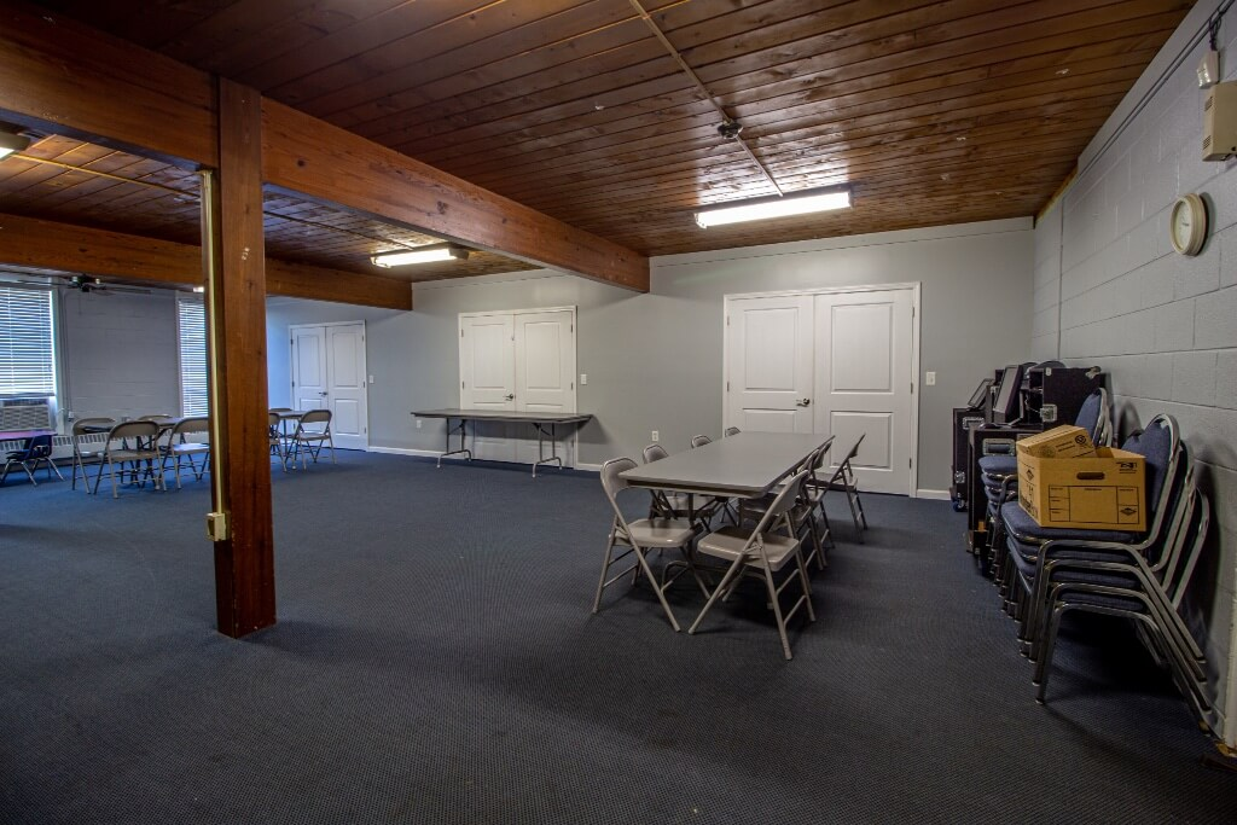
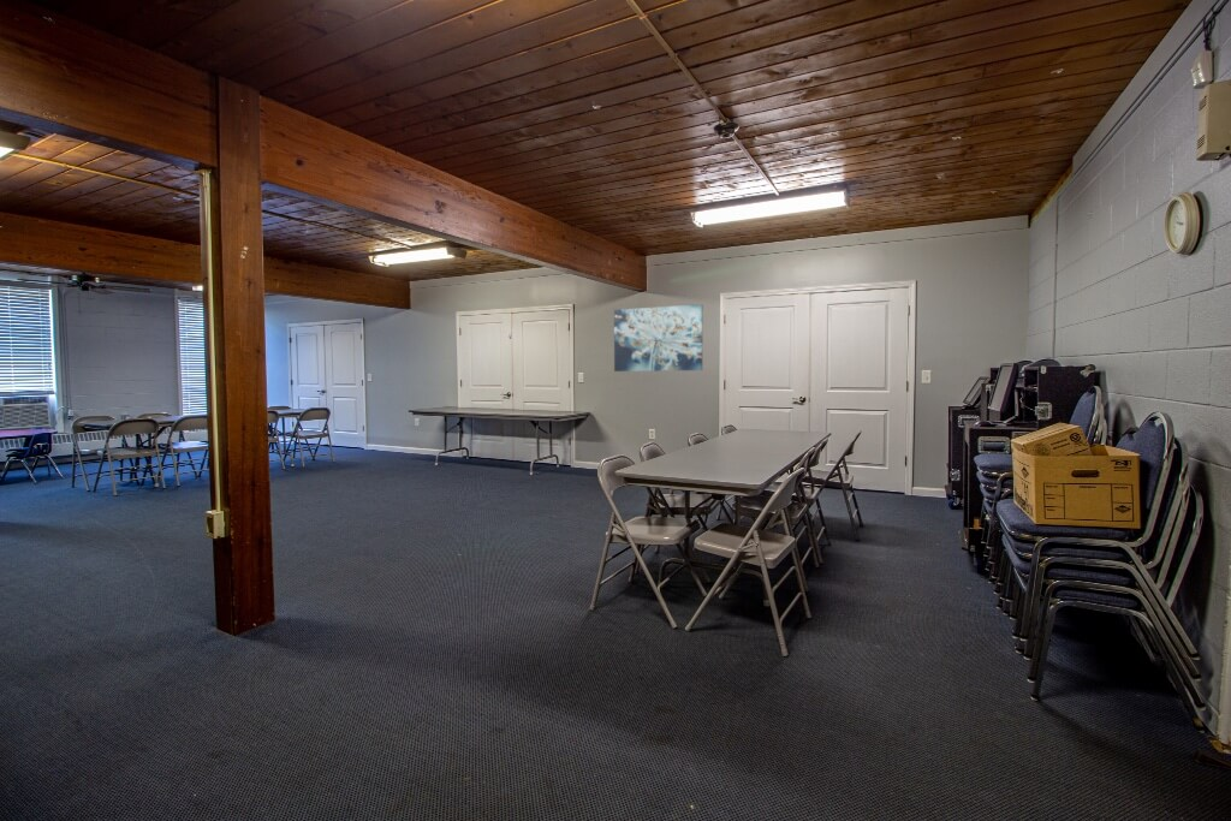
+ wall art (656, 339)
